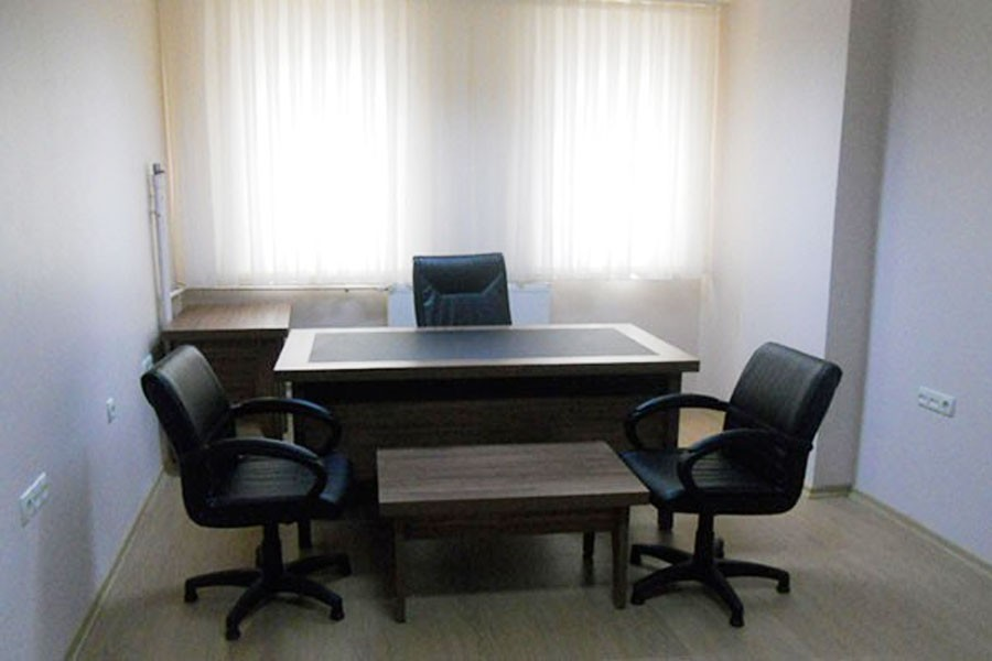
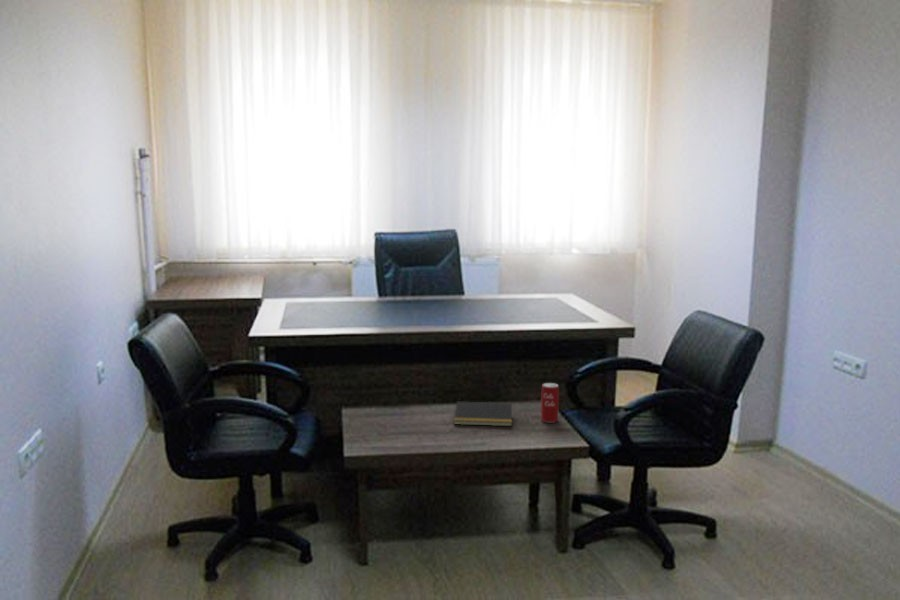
+ notepad (483, 413)
+ beverage can (549, 402)
